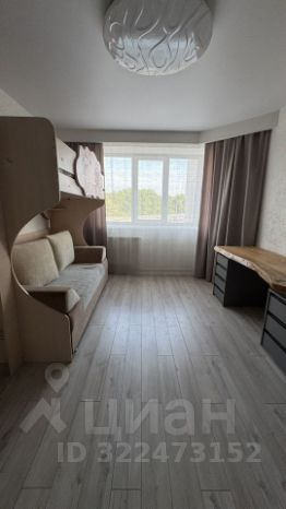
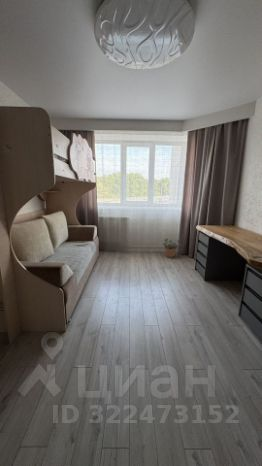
+ potted plant (172, 247)
